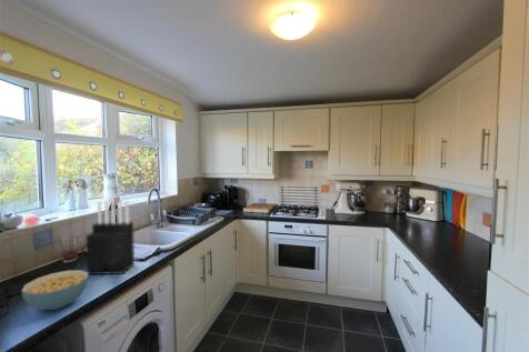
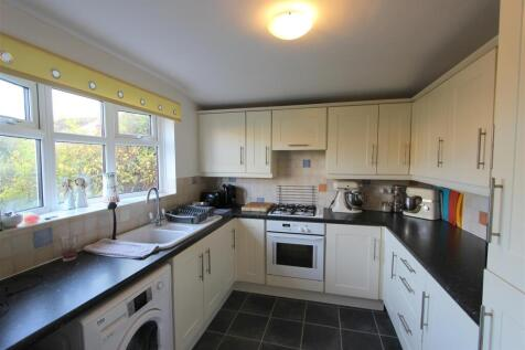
- knife block (109, 235)
- cereal bowl (58, 293)
